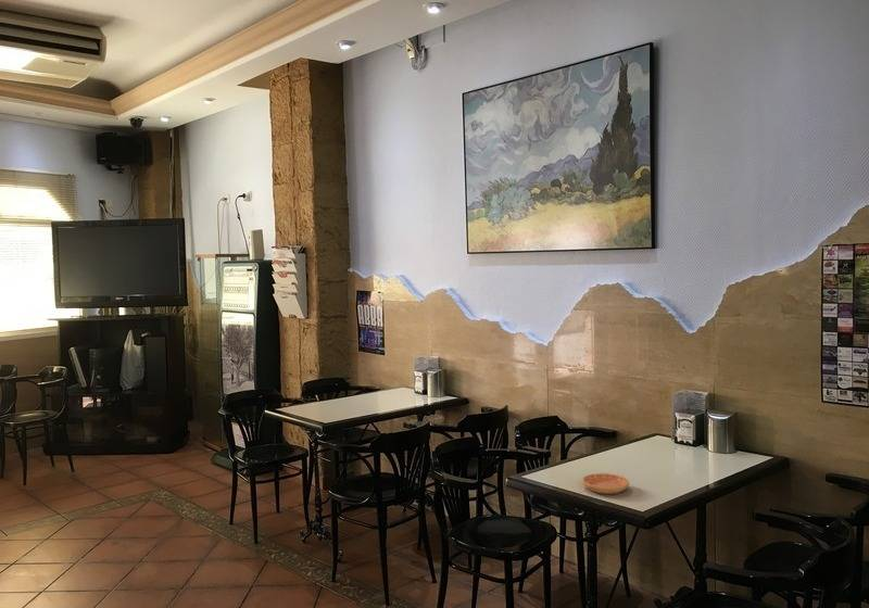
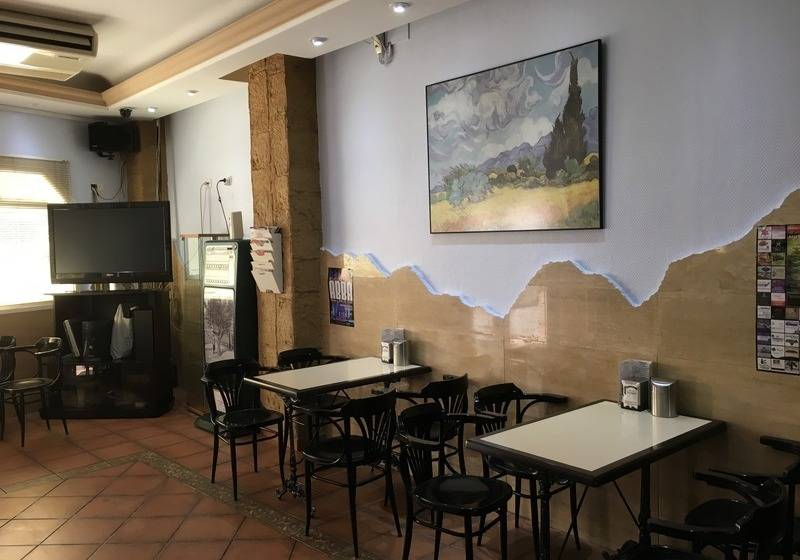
- saucer (605, 483)
